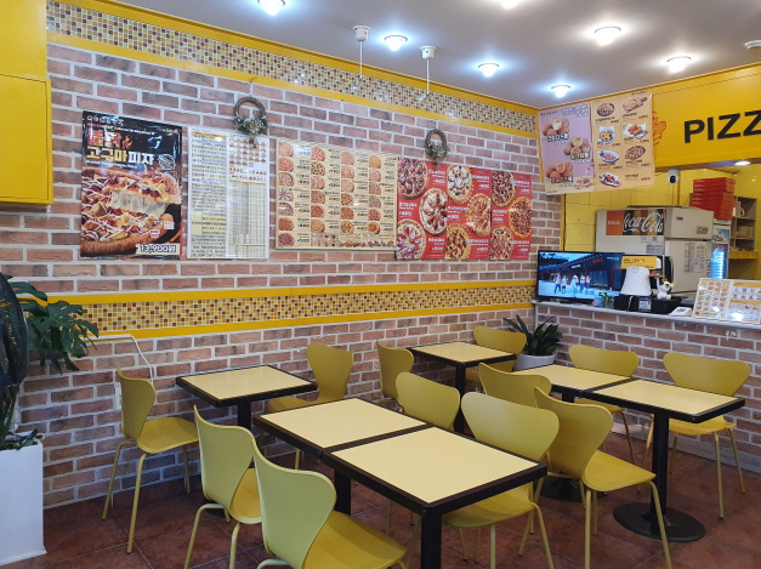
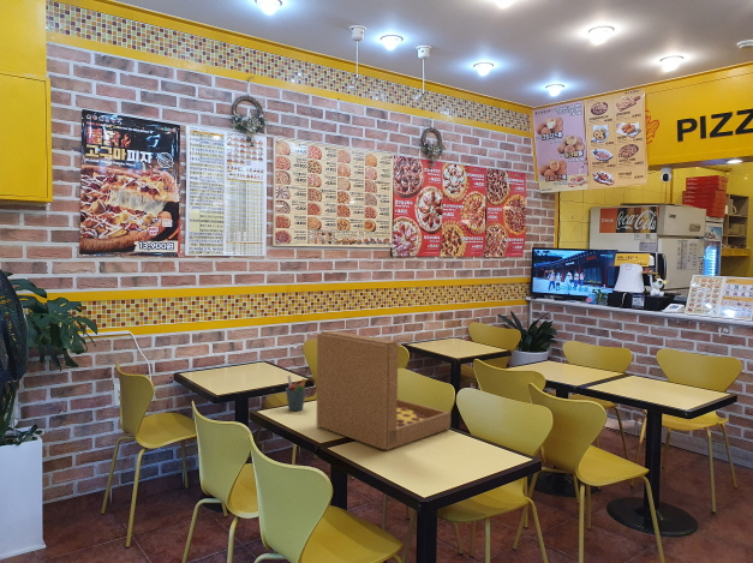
+ pizza box (384, 379)
+ pen holder (295, 393)
